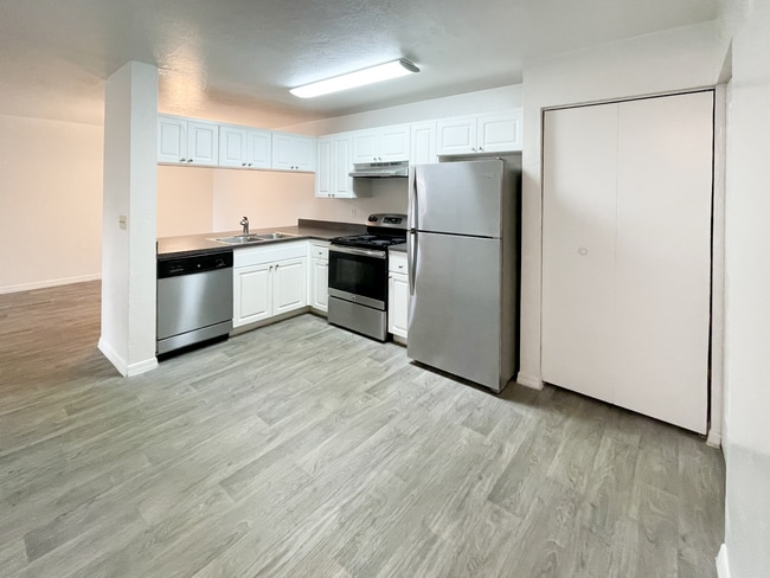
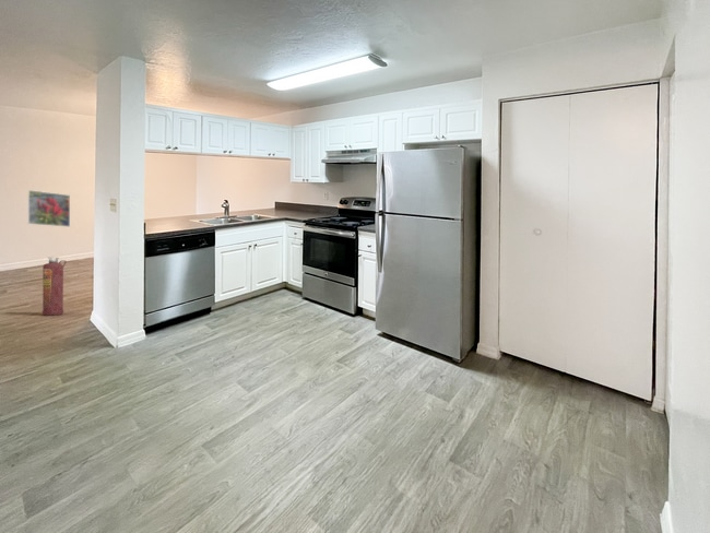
+ fire extinguisher (54, 285)
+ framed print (49, 209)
